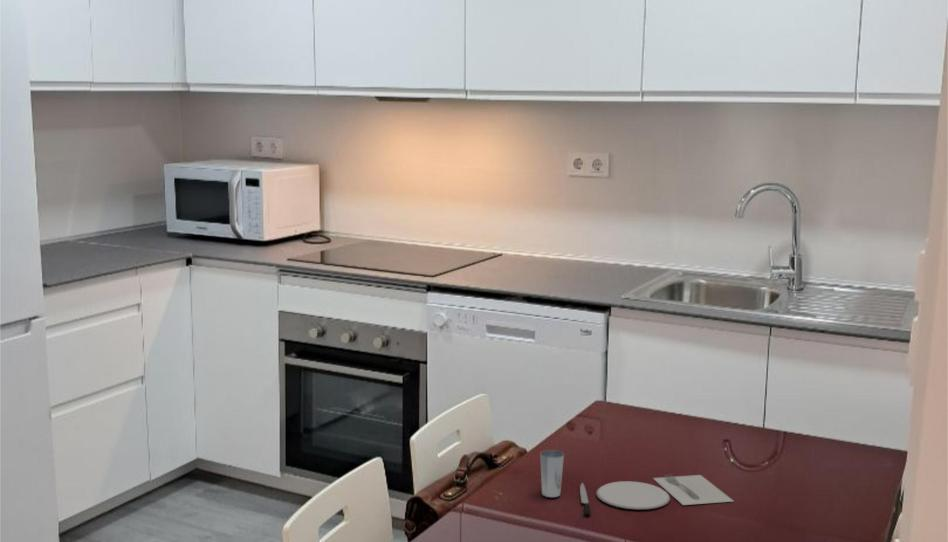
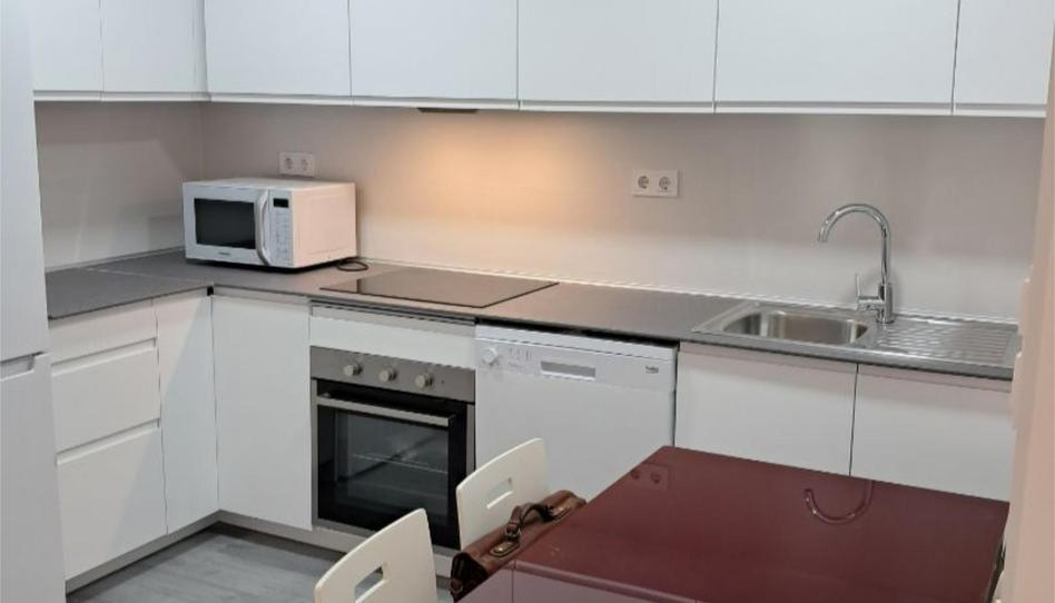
- placemat (631, 481)
